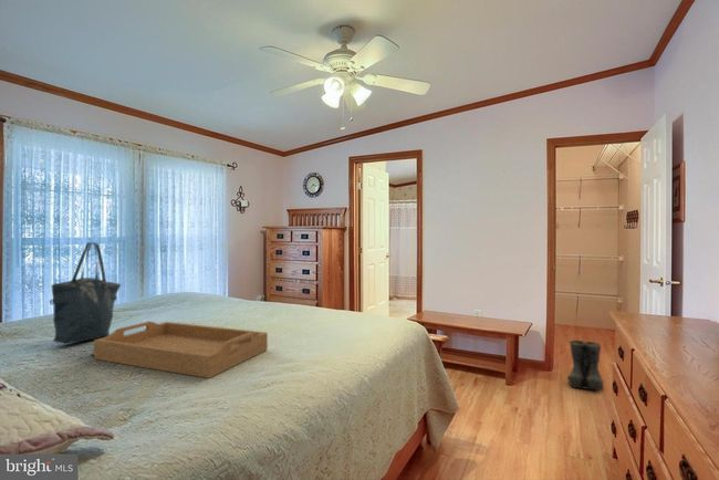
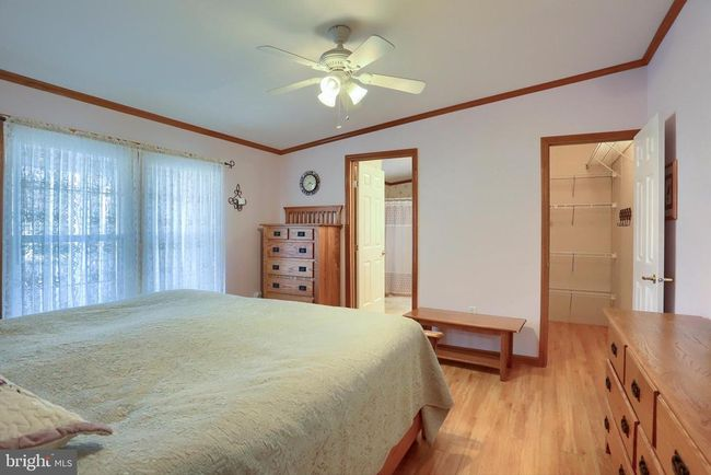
- serving tray (184, 342)
- boots (584, 363)
- tote bag (87, 291)
